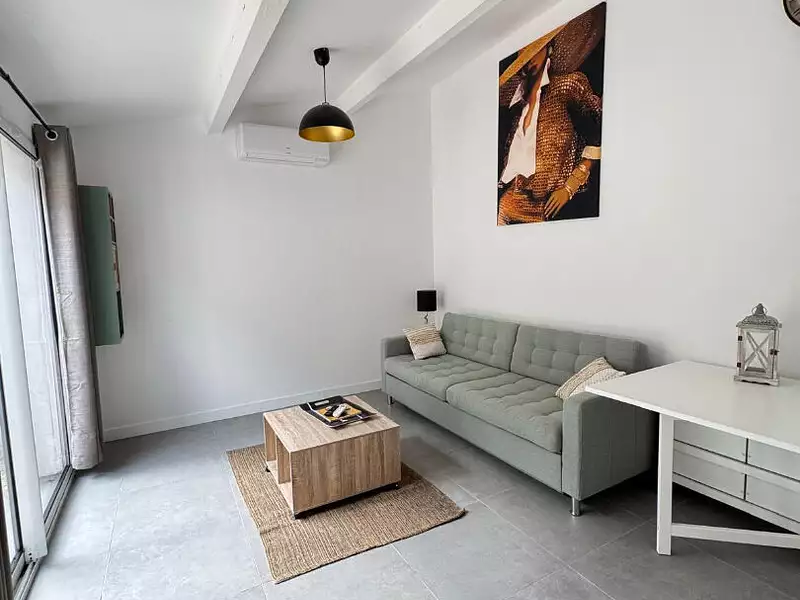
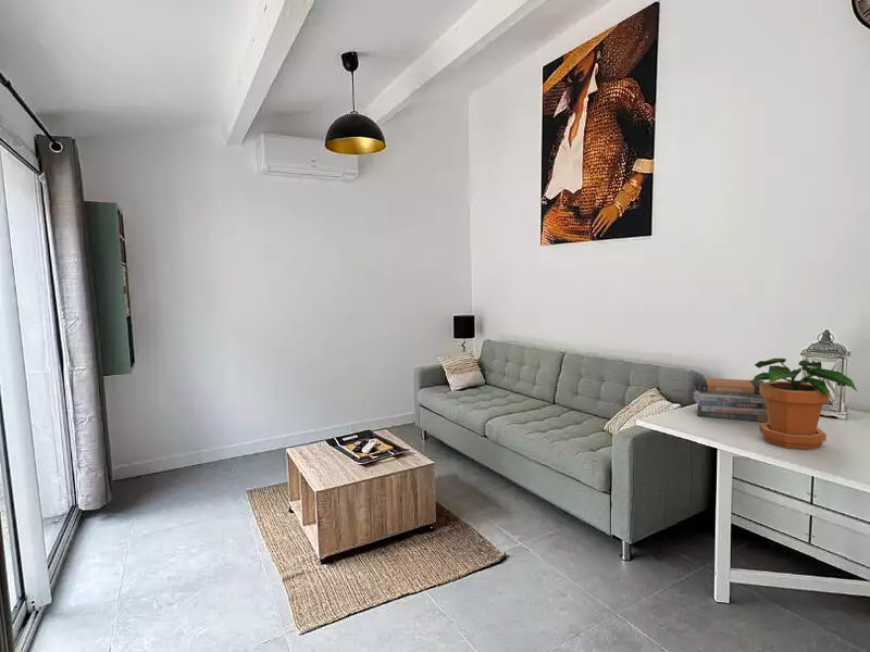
+ book stack (729, 398)
+ potted plant (799, 403)
